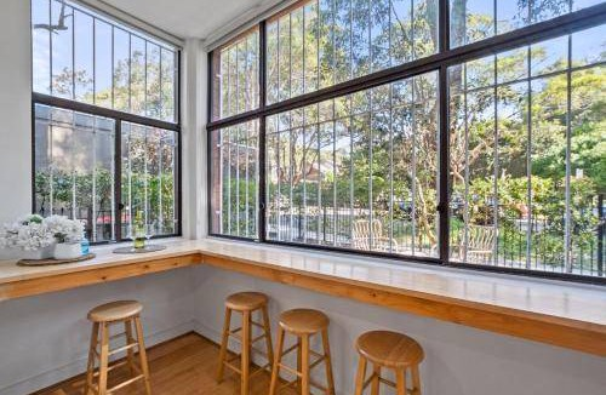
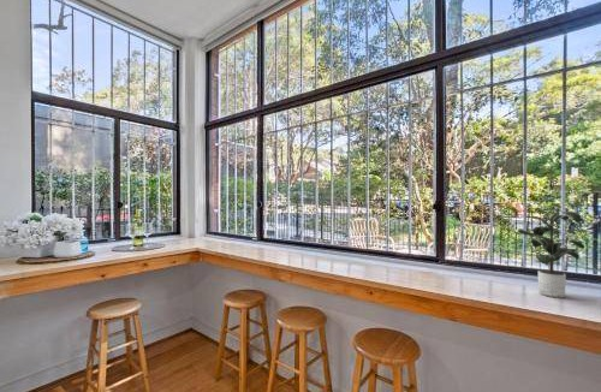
+ potted plant (548, 250)
